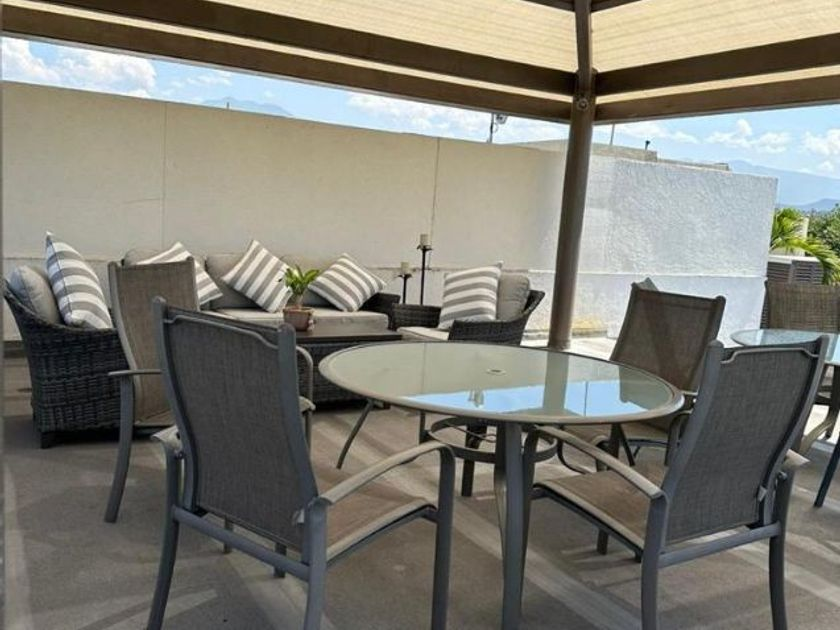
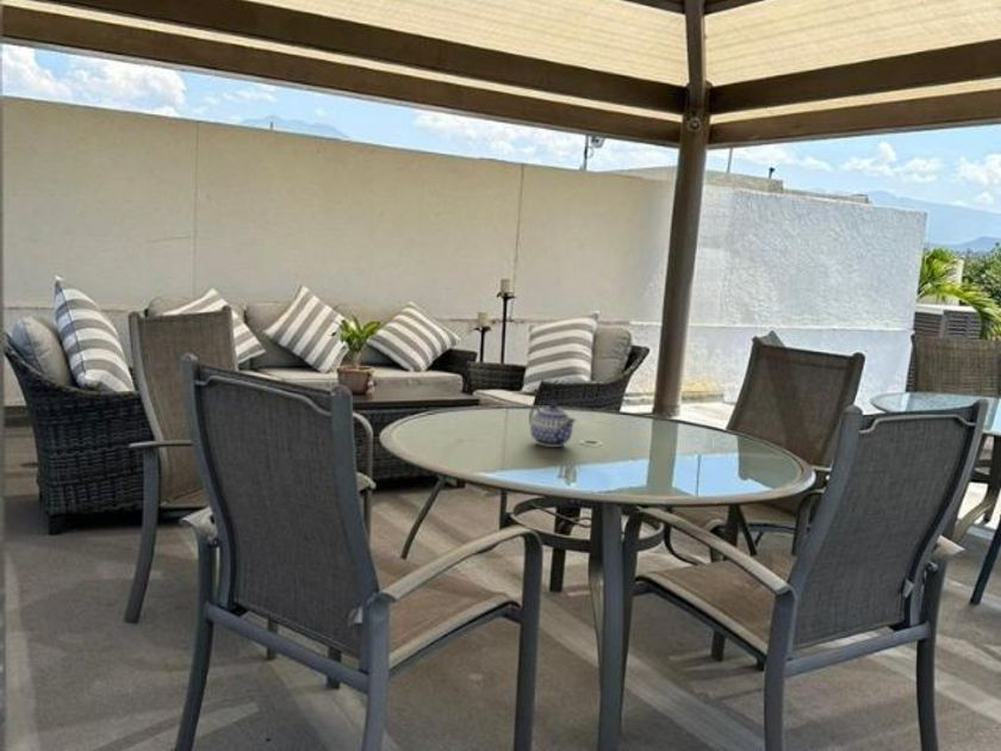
+ teapot (552, 423)
